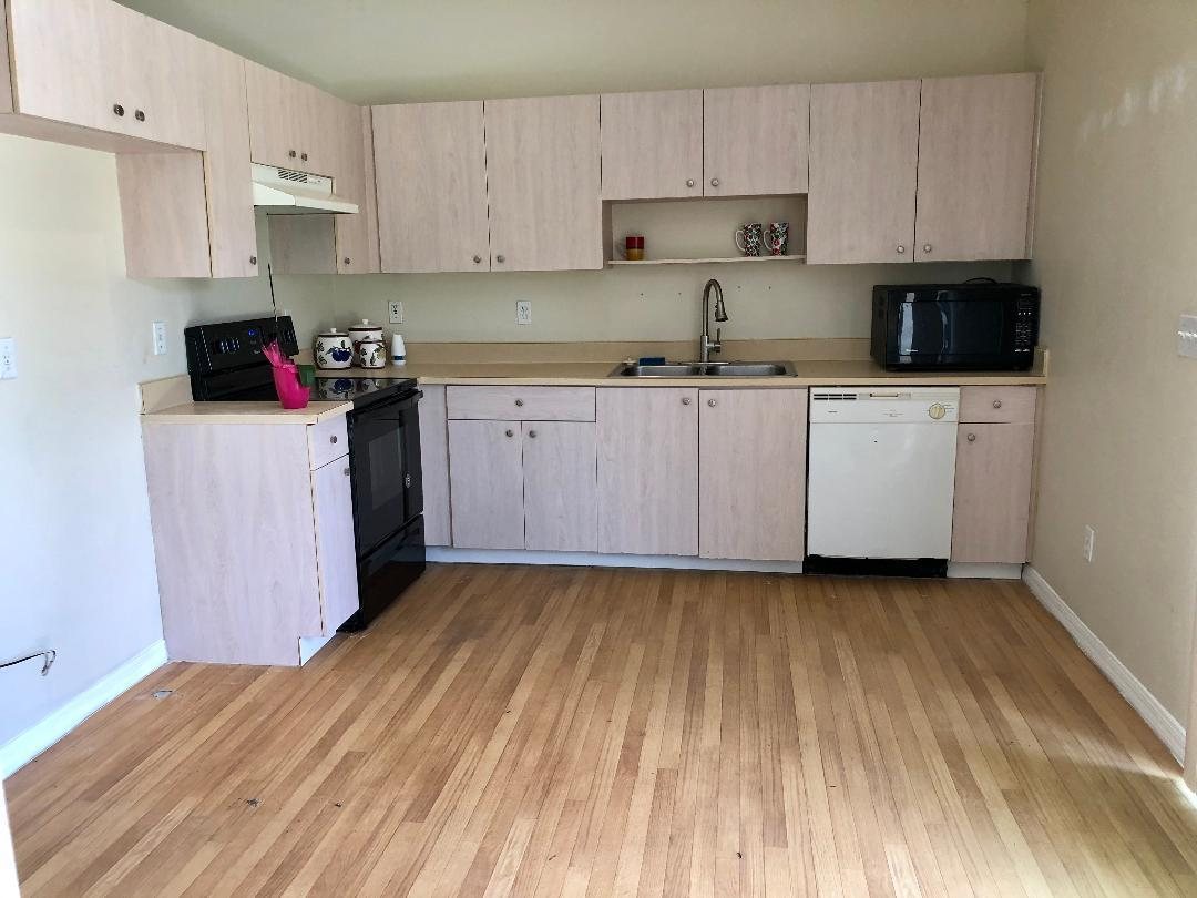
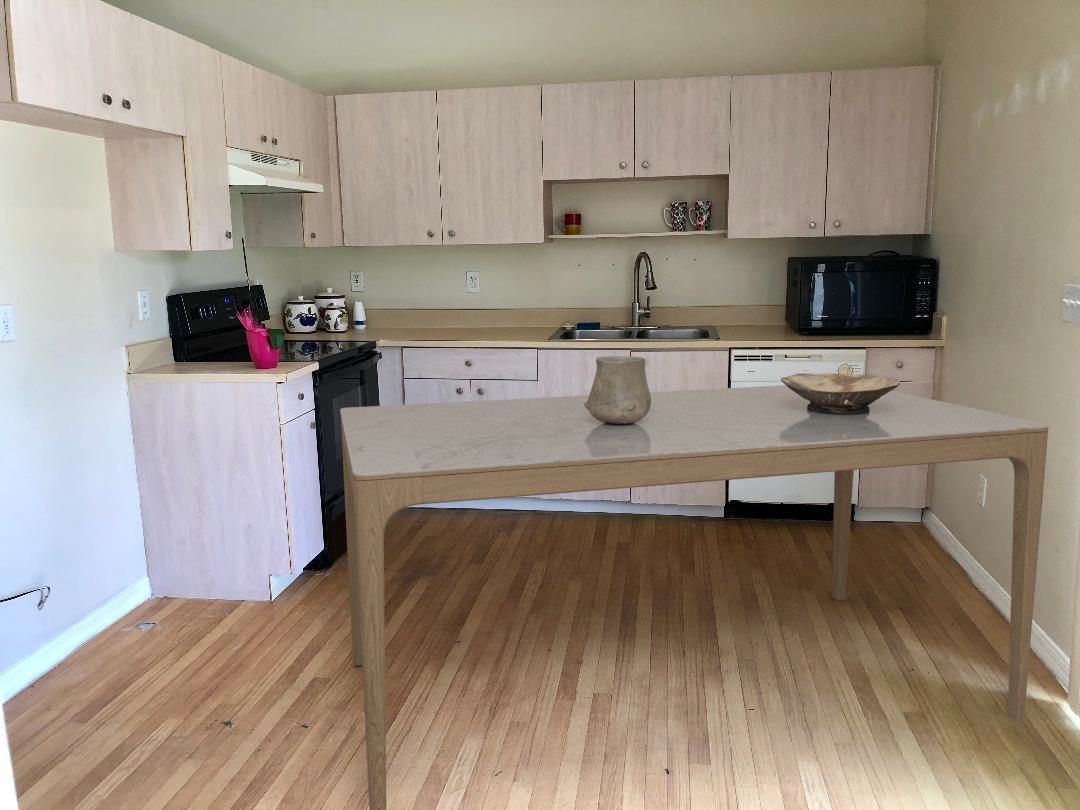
+ bowl (838, 394)
+ ceramic cup (620, 389)
+ dining table (658, 485)
